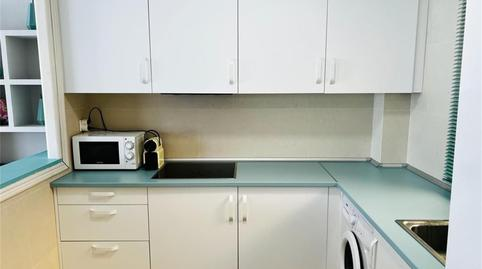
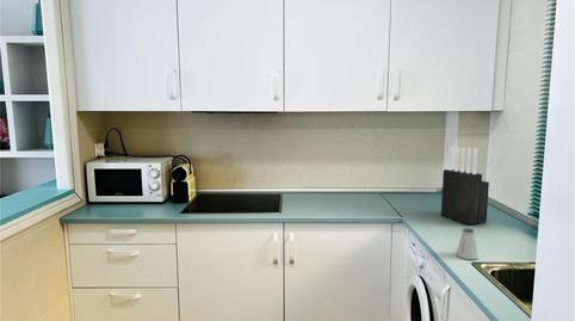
+ saltshaker (468, 242)
+ knife block (466, 183)
